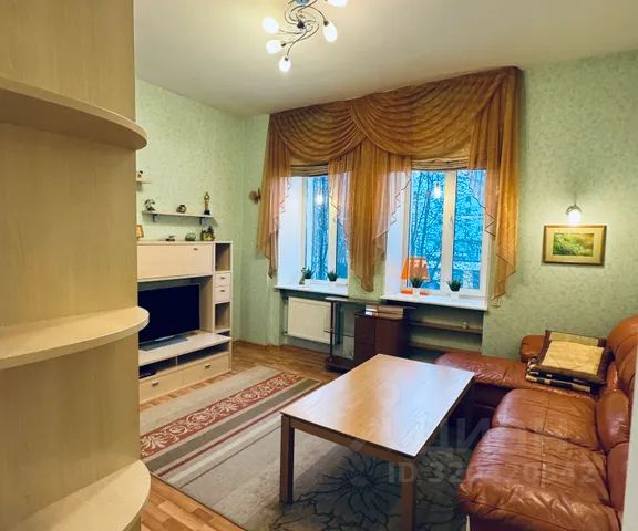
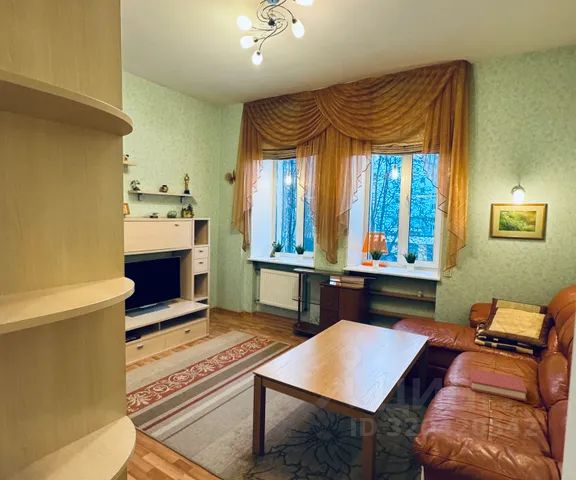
+ hardback book (496, 383)
